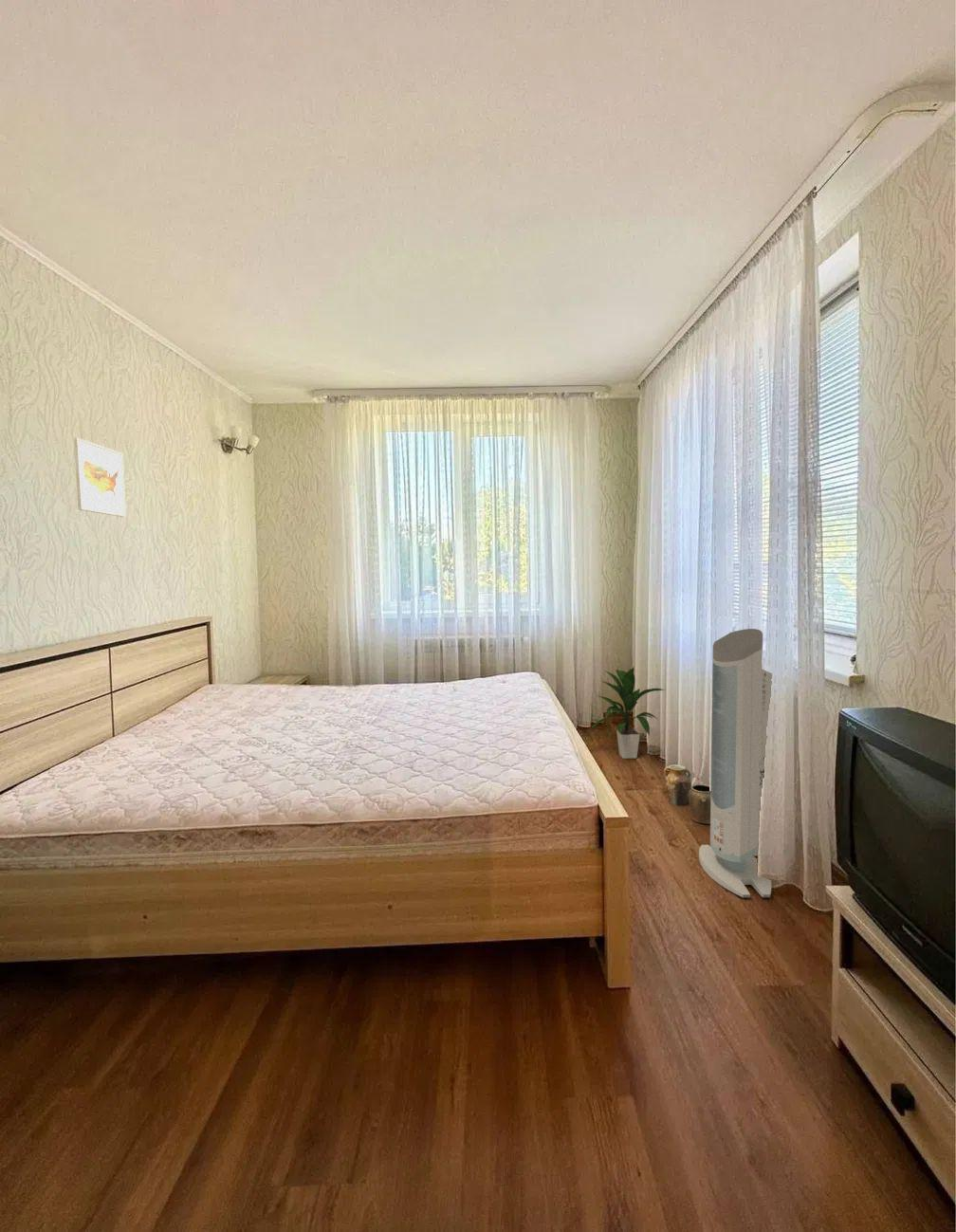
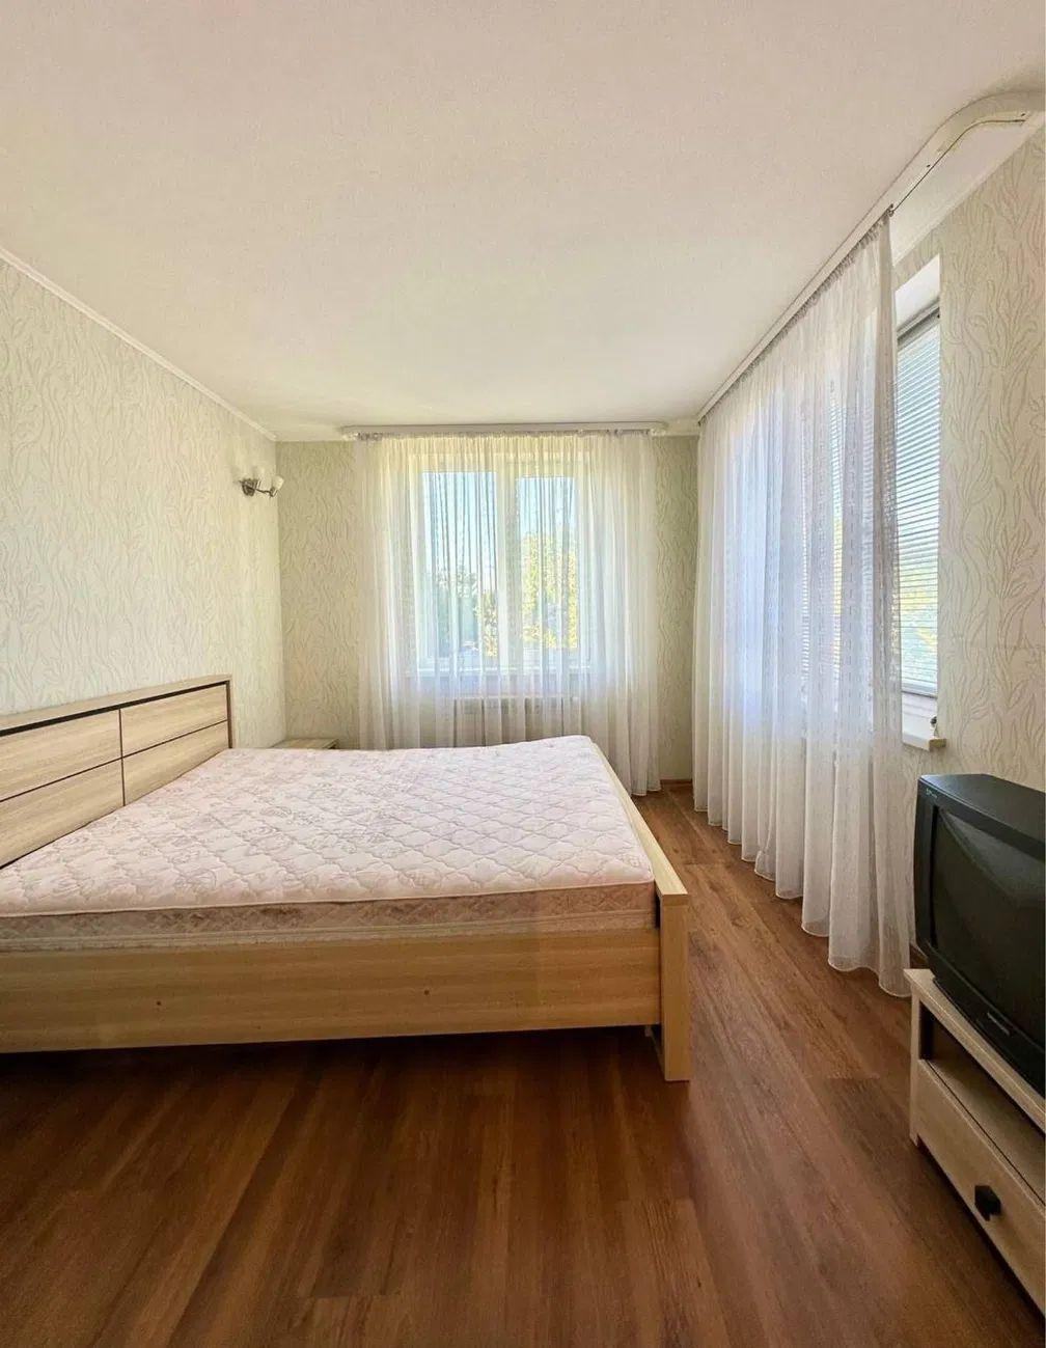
- indoor plant (625, 709)
- jar set (690, 793)
- air purifier (735, 751)
- wall art (101, 479)
